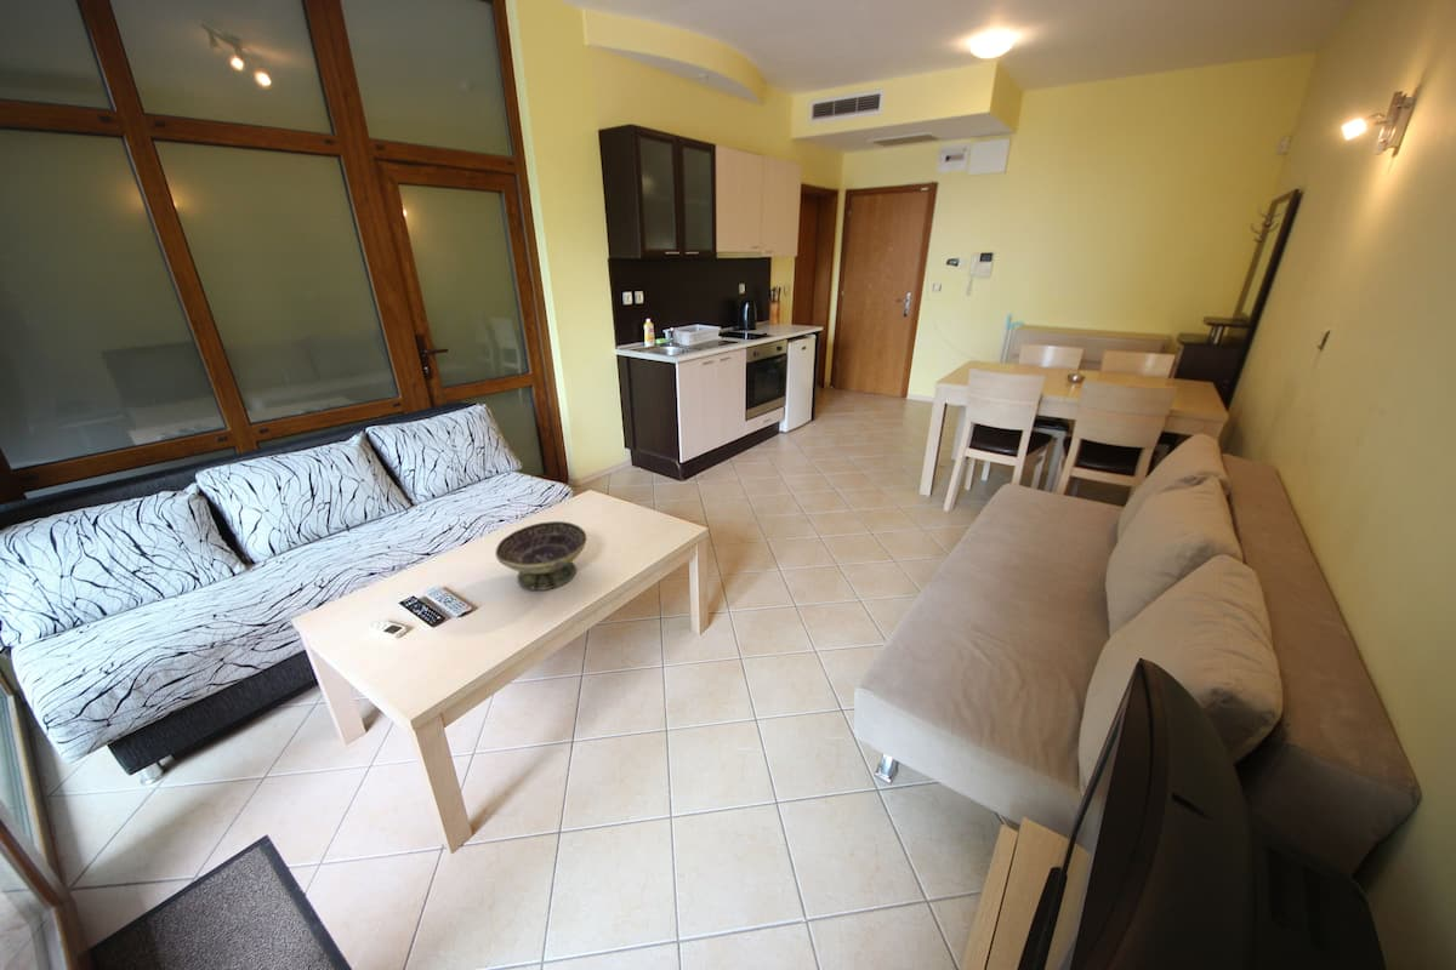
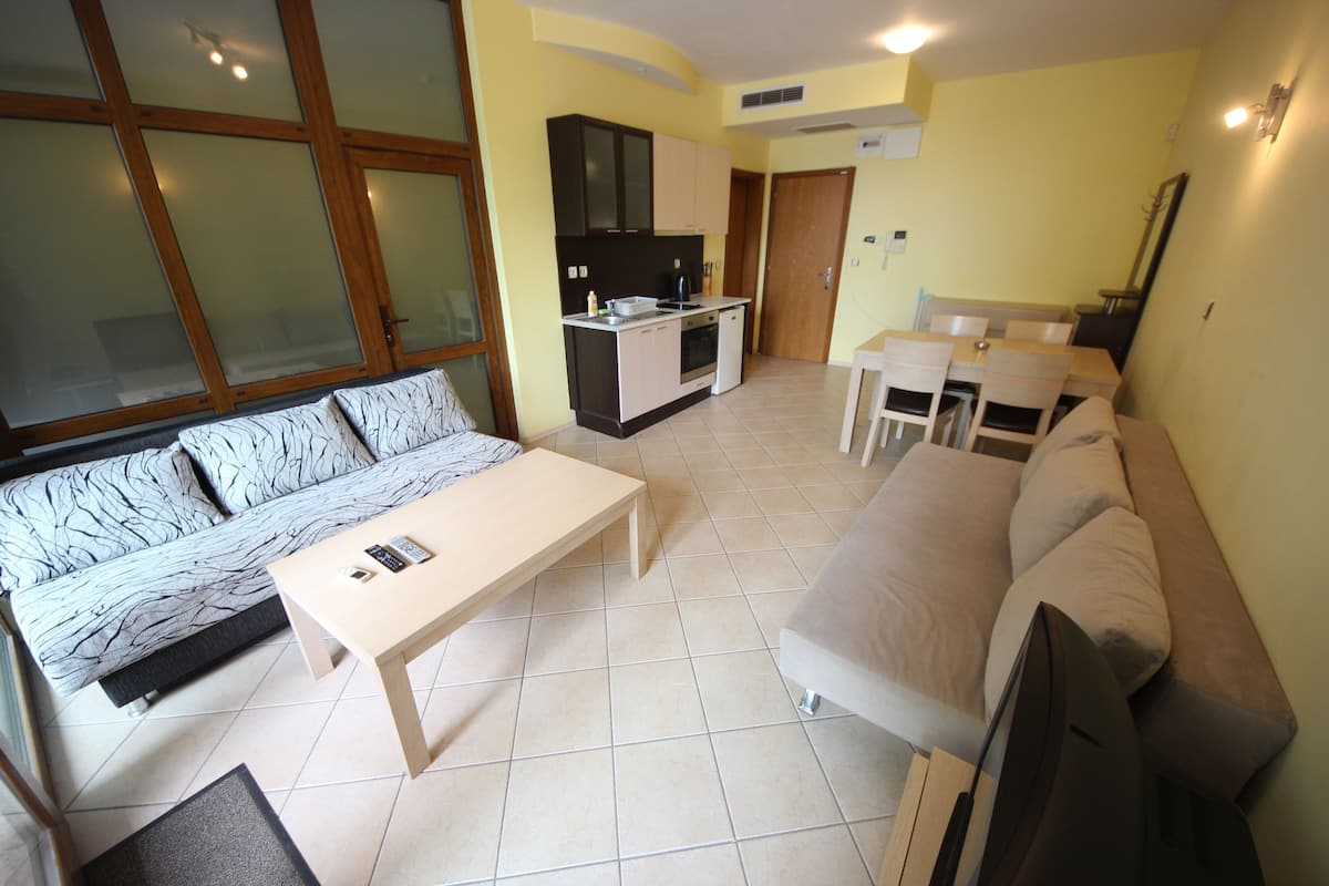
- decorative bowl (544, 558)
